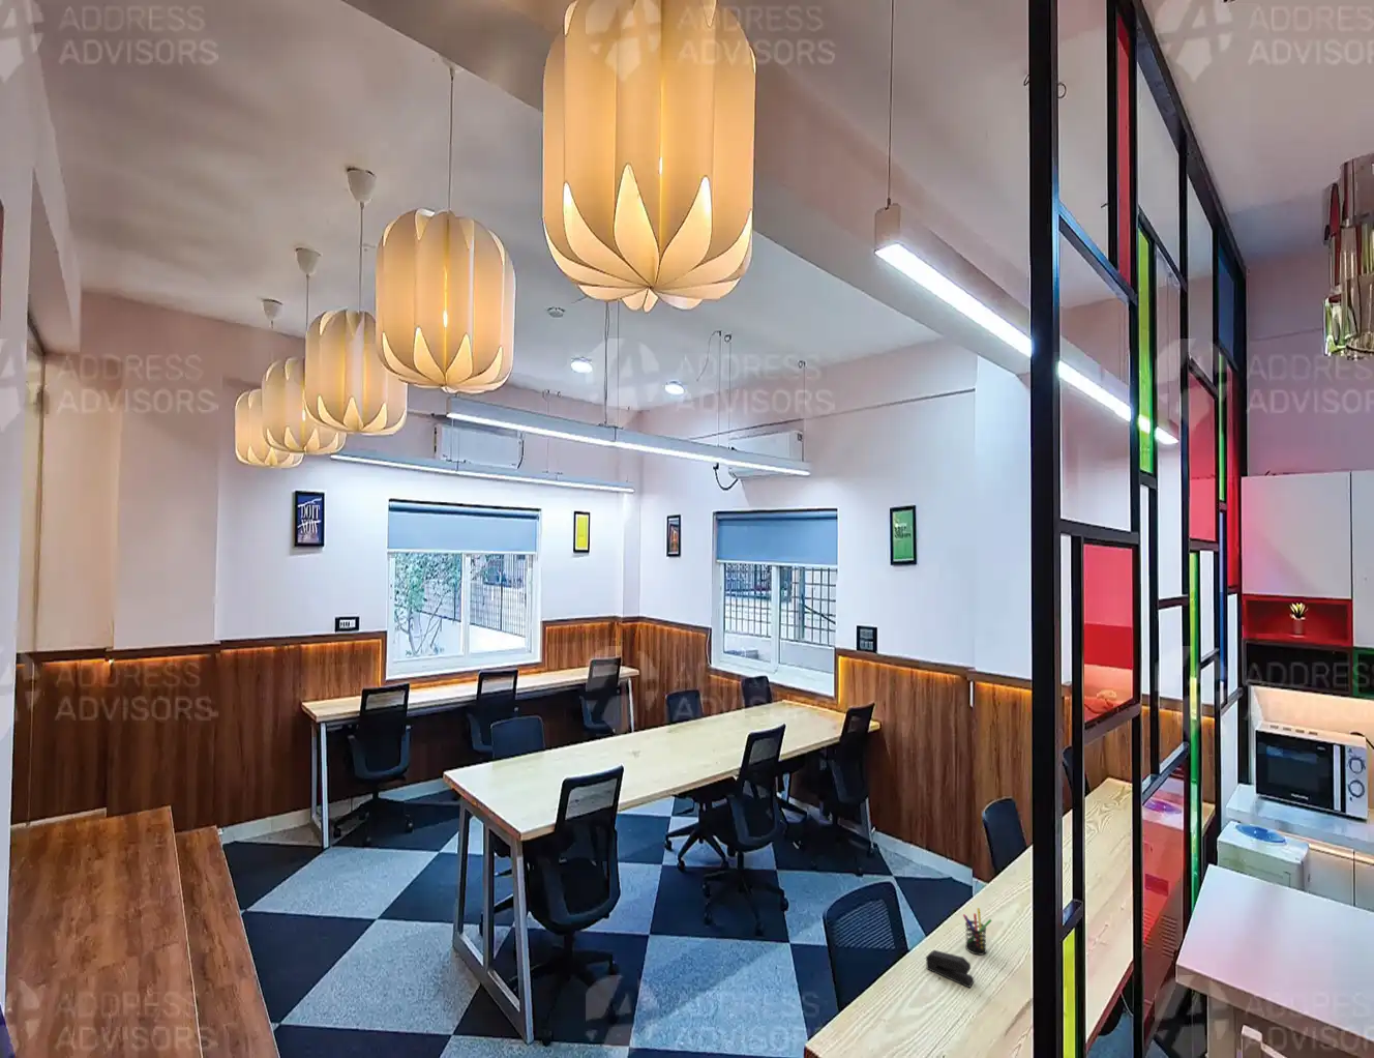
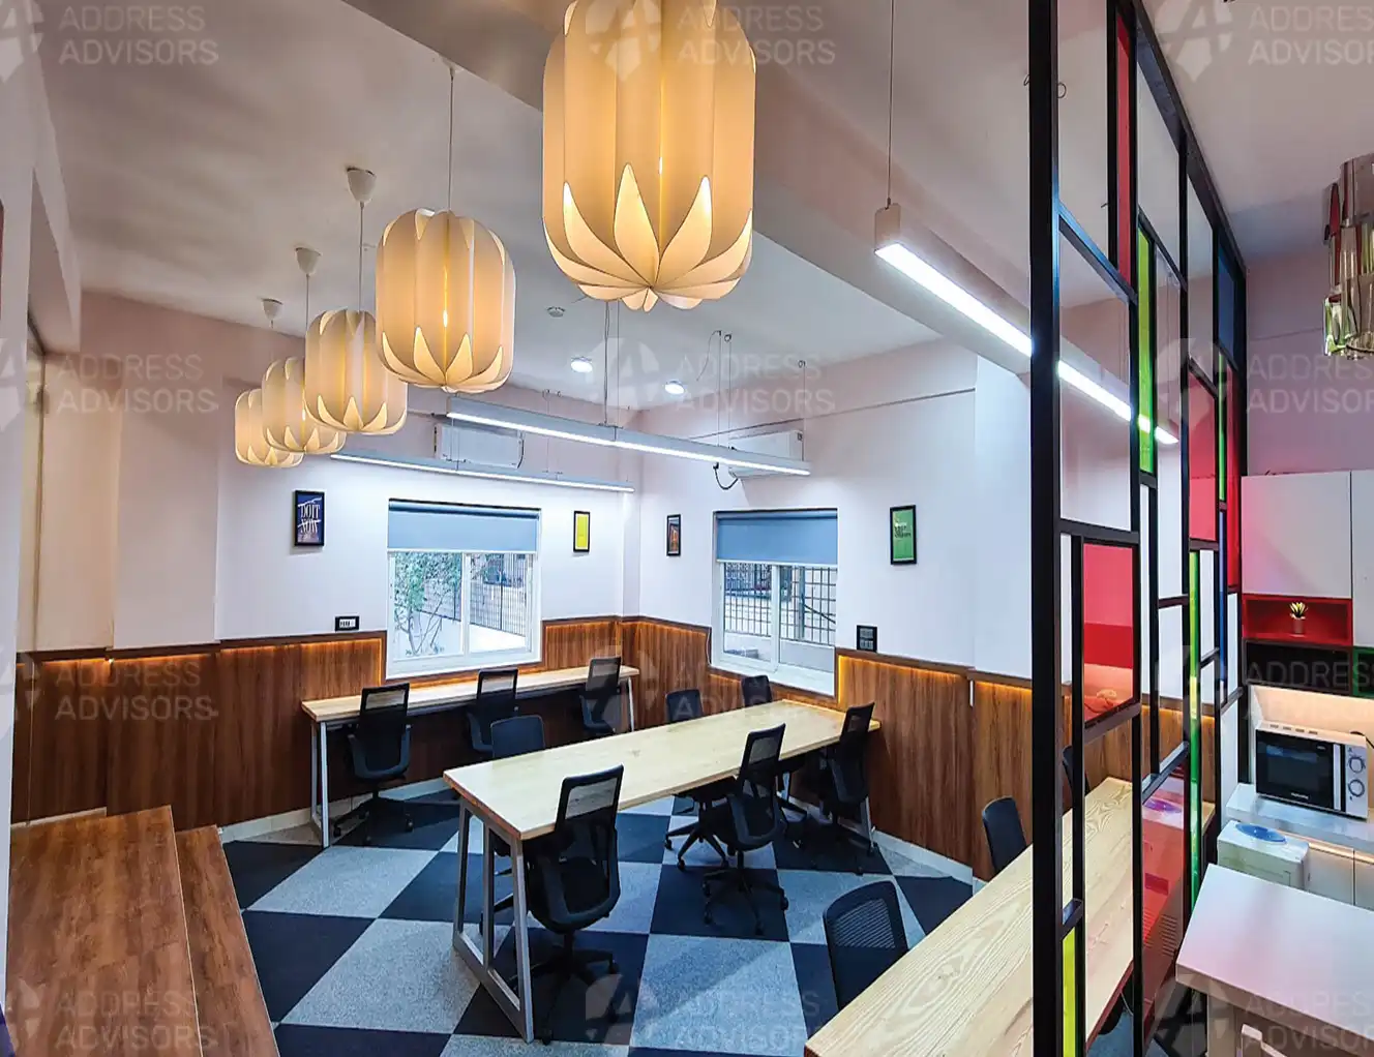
- stapler (949, 964)
- pen holder (977, 930)
